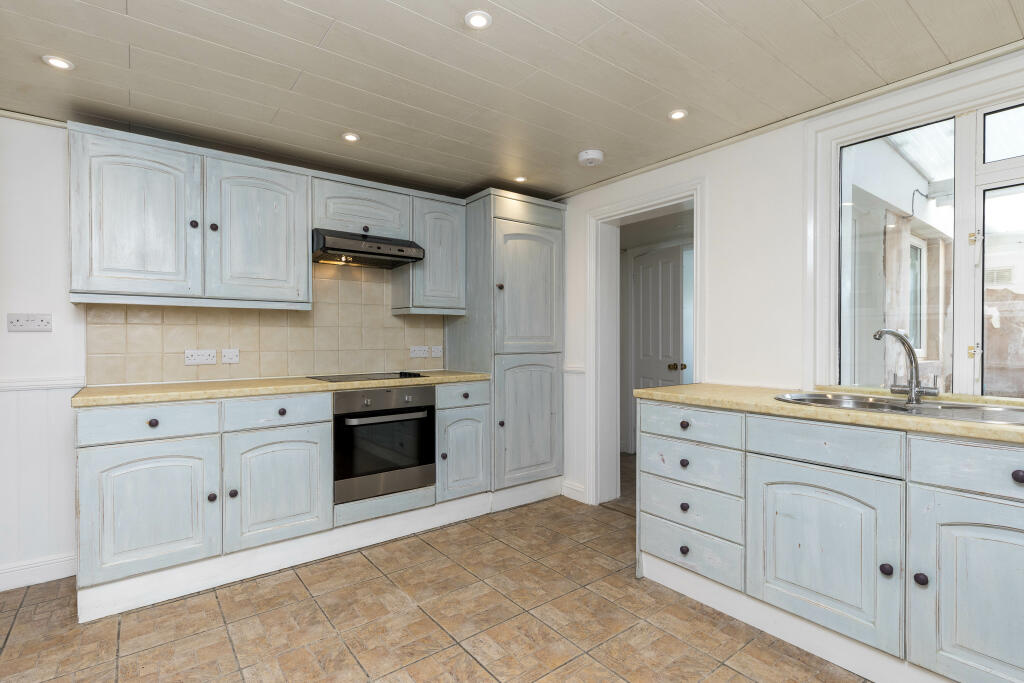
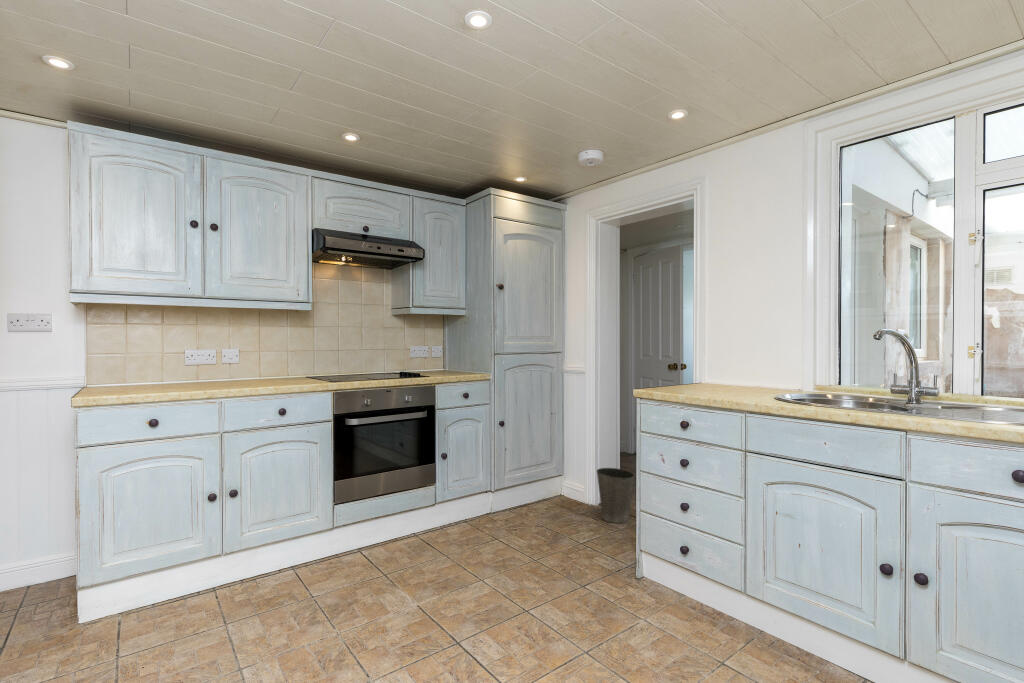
+ waste basket (615, 495)
